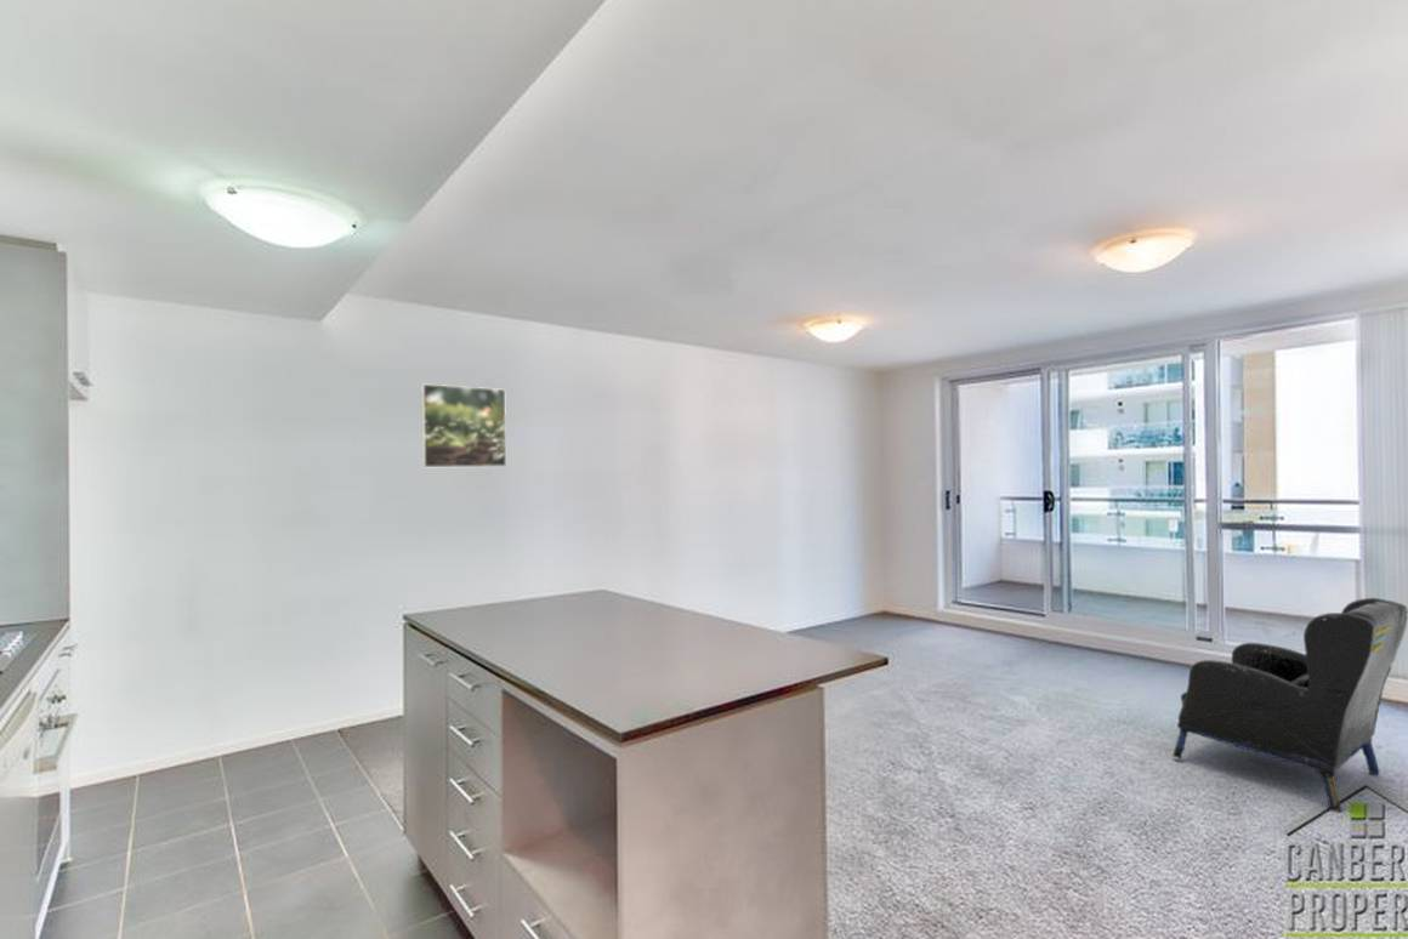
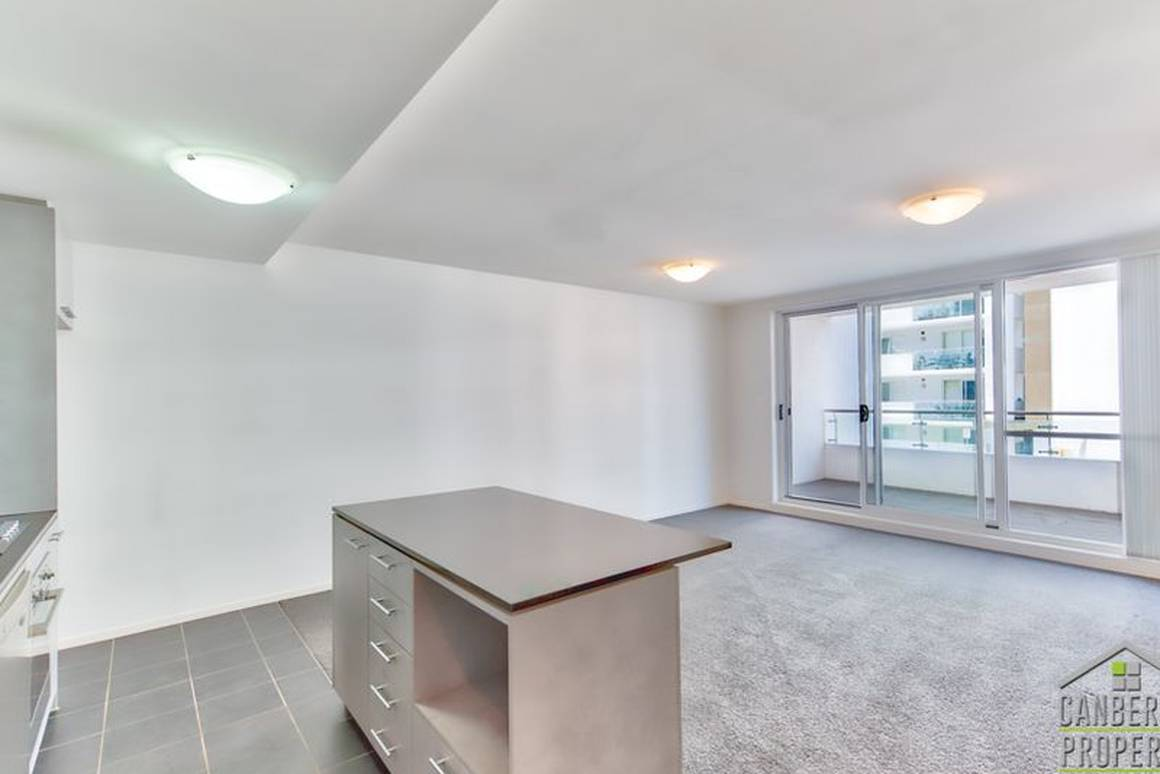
- armchair (1282, 682)
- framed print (465, 427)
